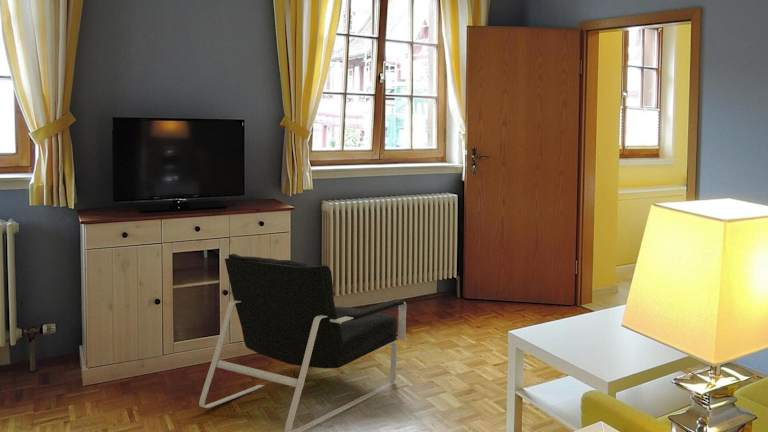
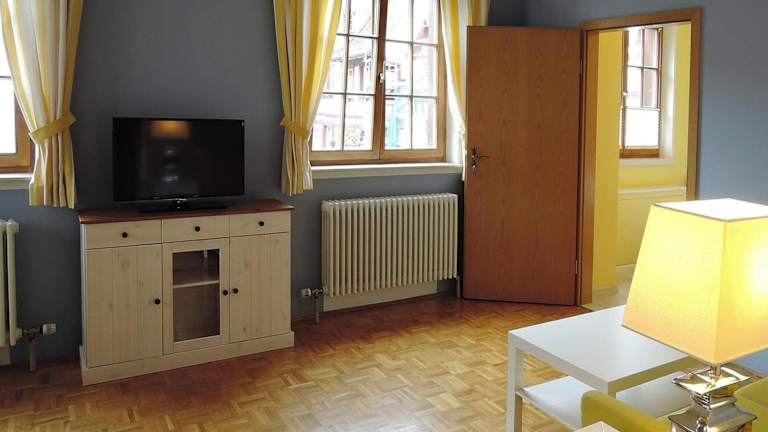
- armchair (306, 324)
